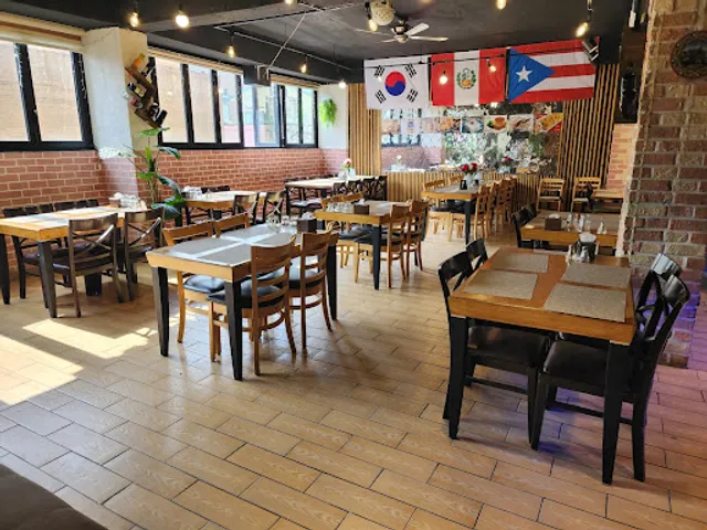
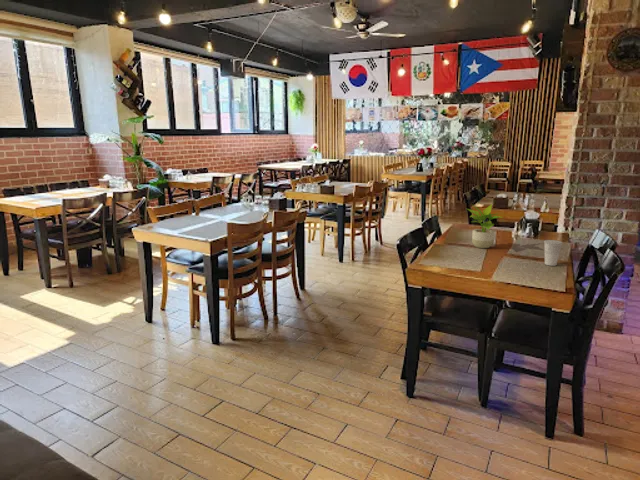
+ cup (551, 252)
+ potted plant (481, 225)
